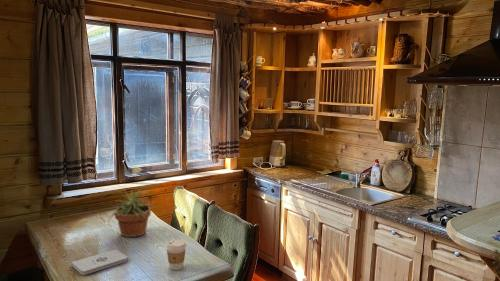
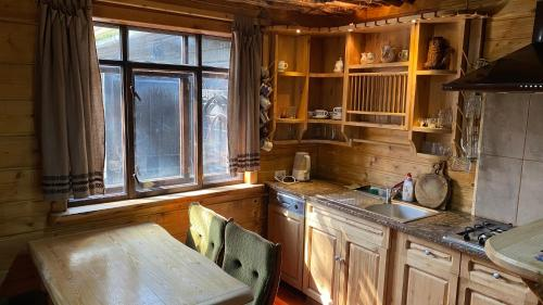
- notepad (100, 261)
- coffee cup (176, 254)
- potted plant (132, 210)
